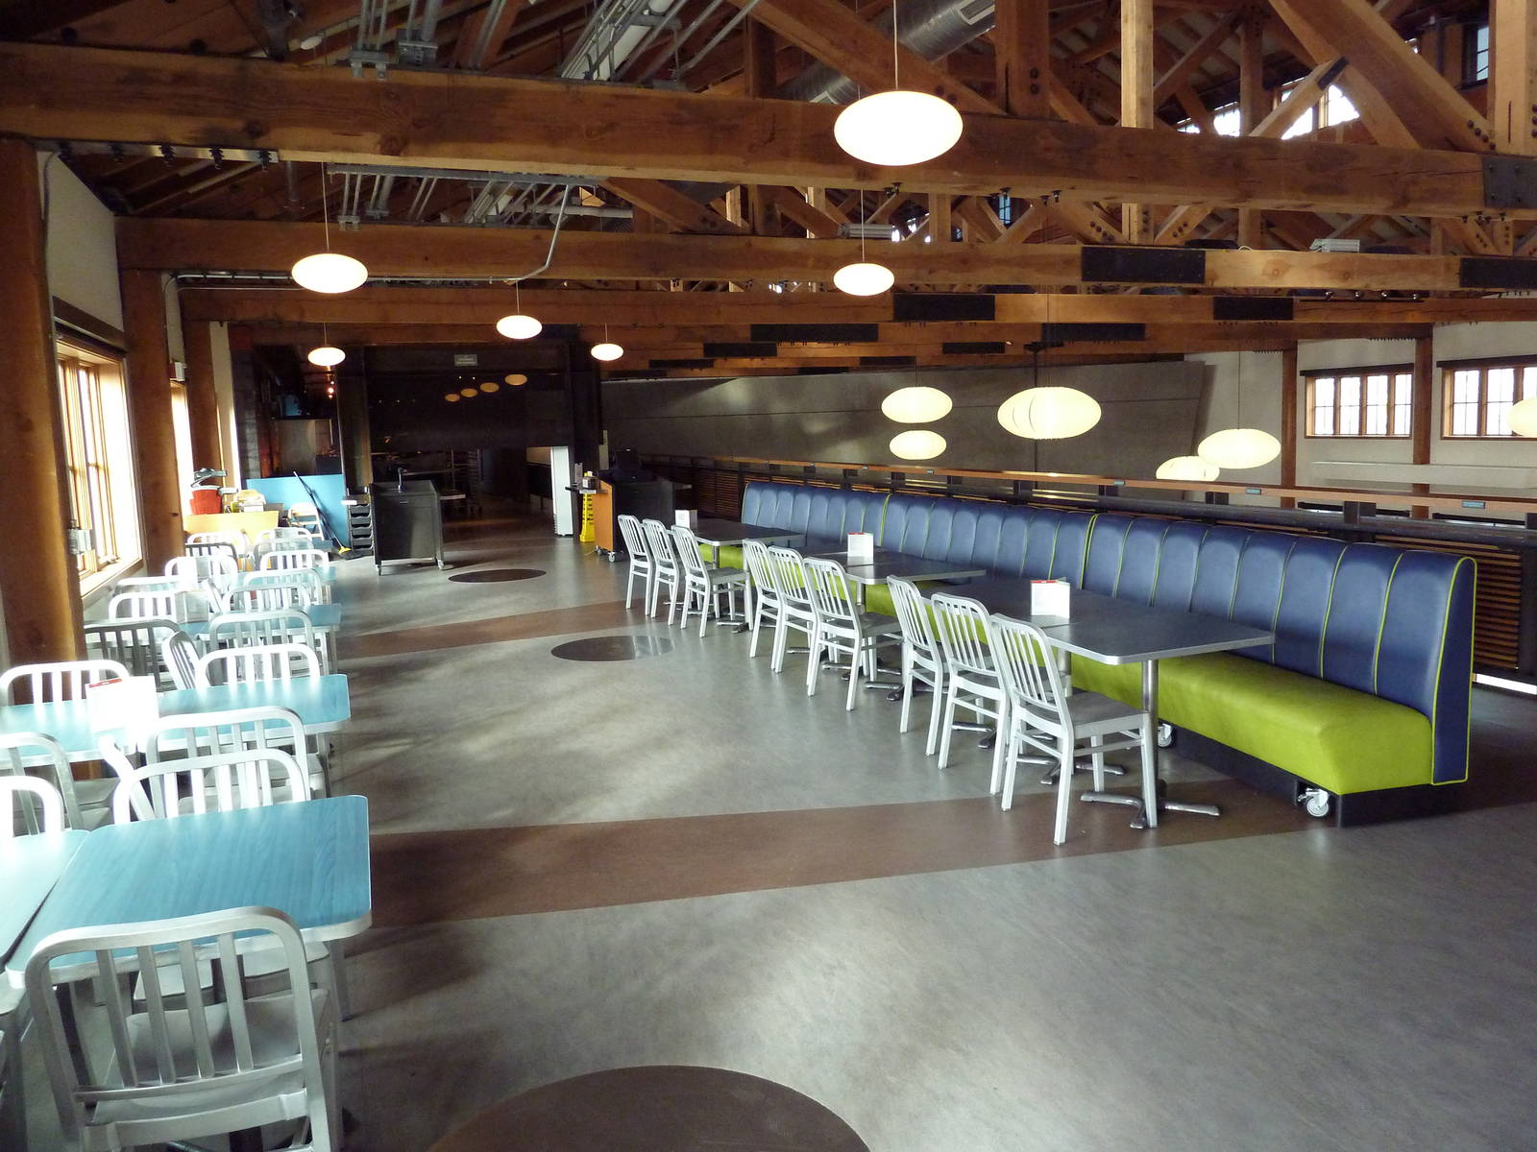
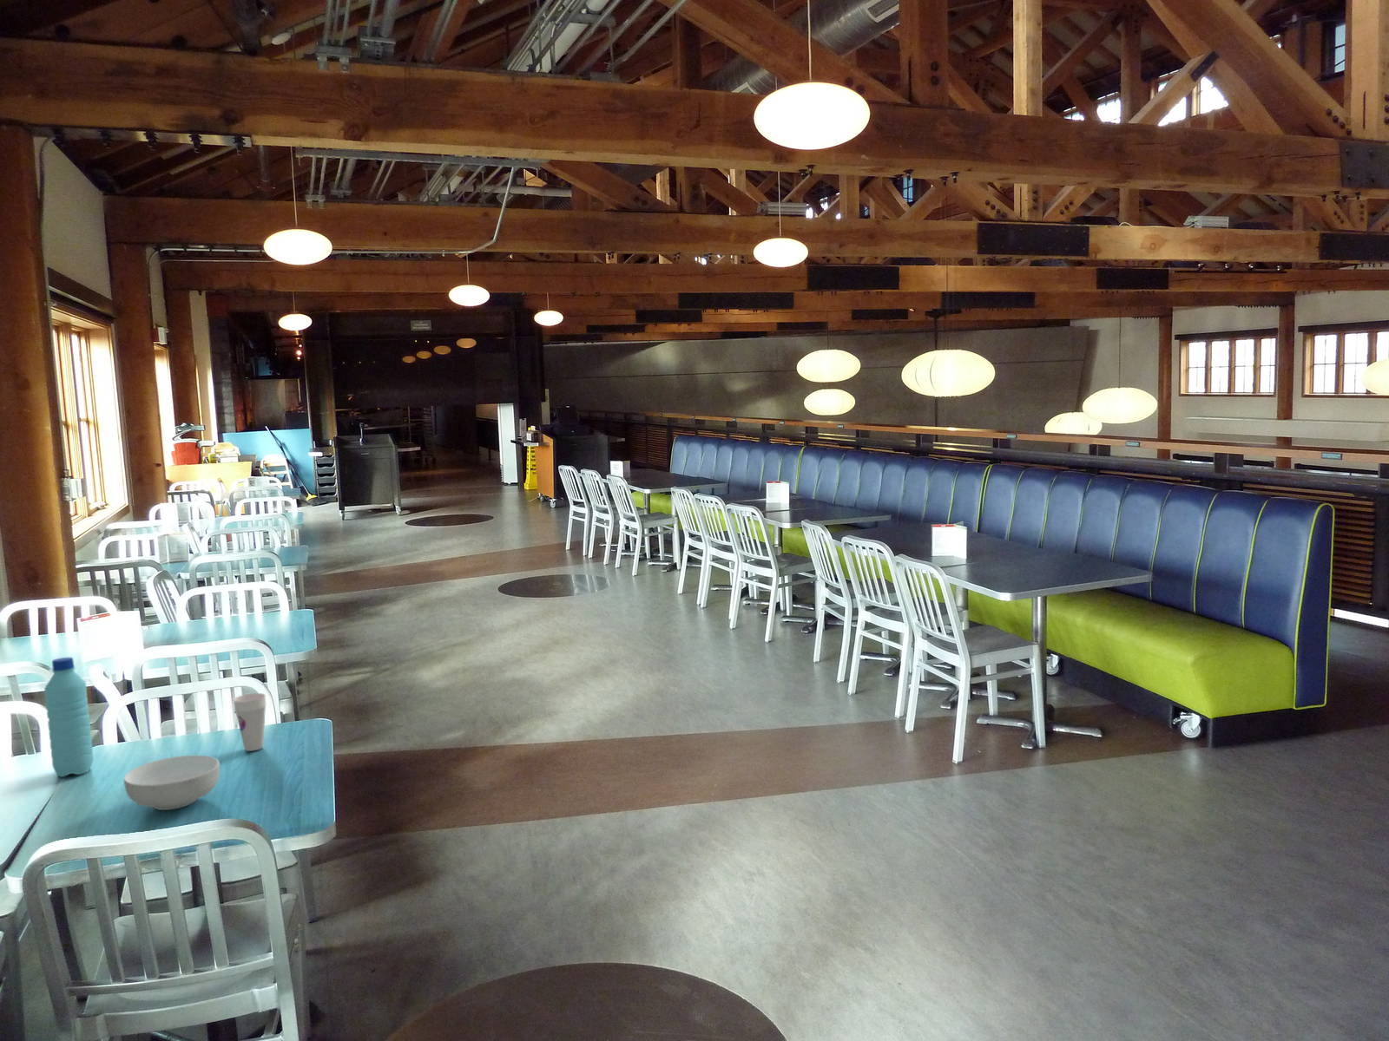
+ cereal bowl (174, 785)
+ cup (250, 723)
+ water bottle (68, 715)
